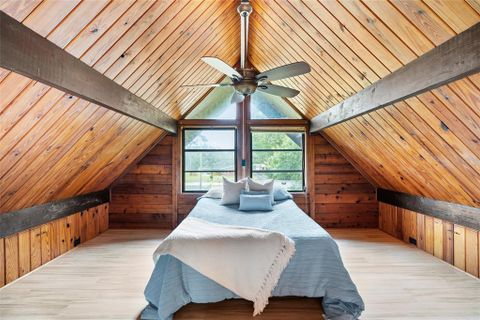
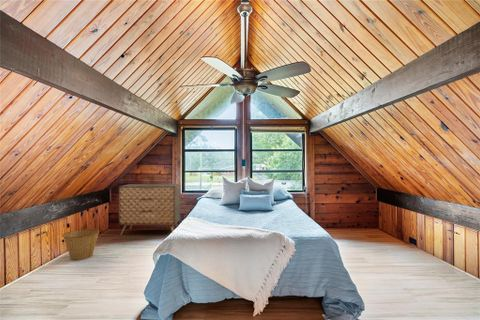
+ dresser (150, 208)
+ basket (81, 244)
